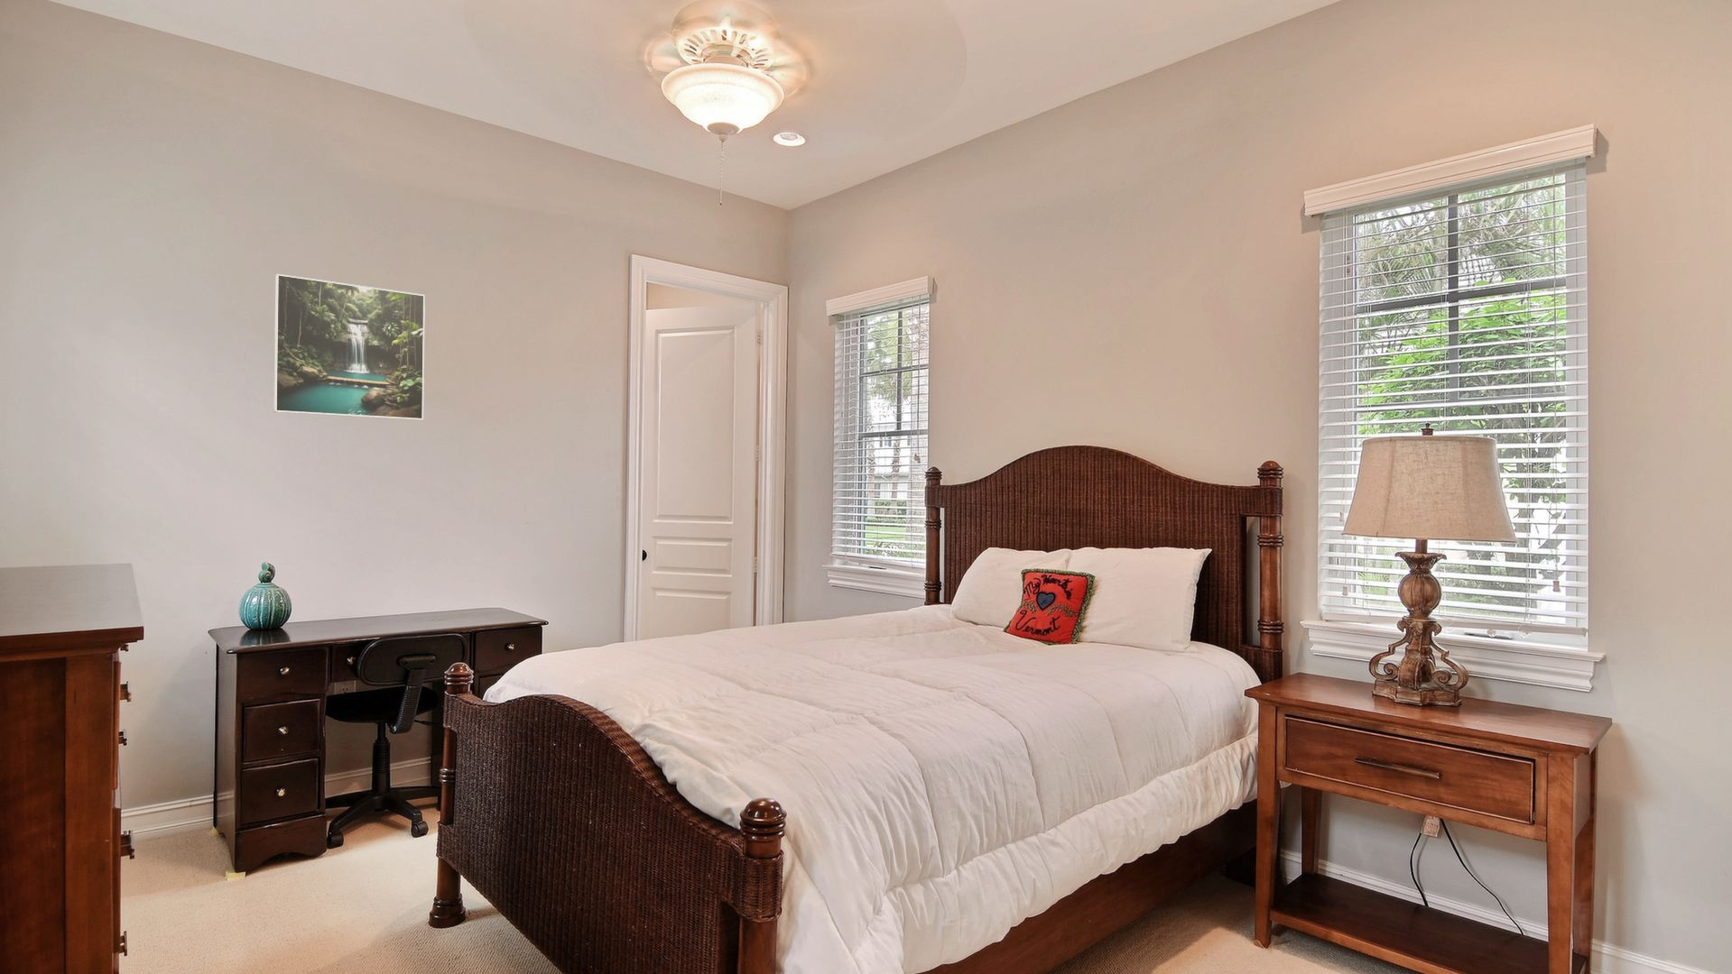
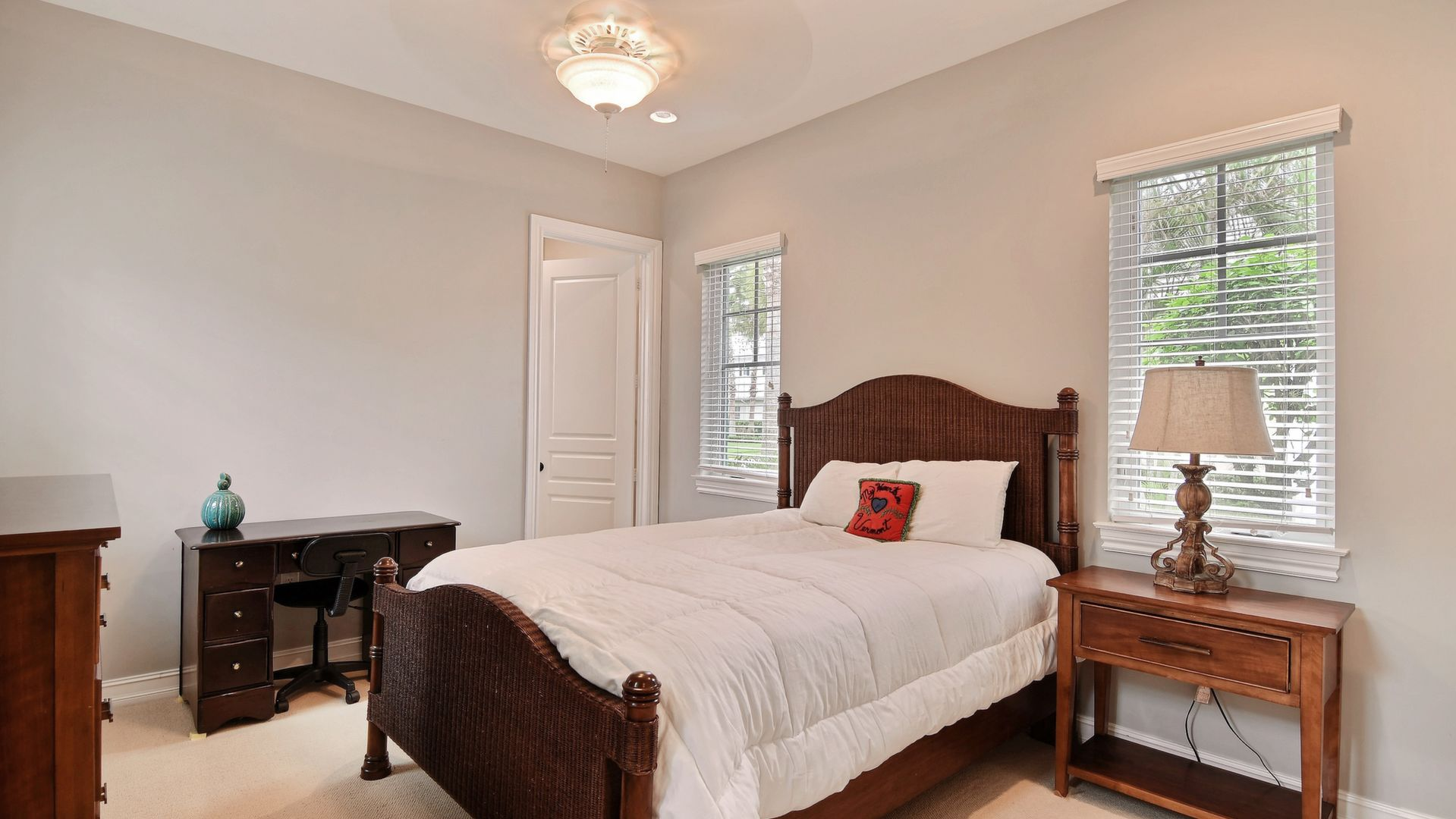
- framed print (352, 350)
